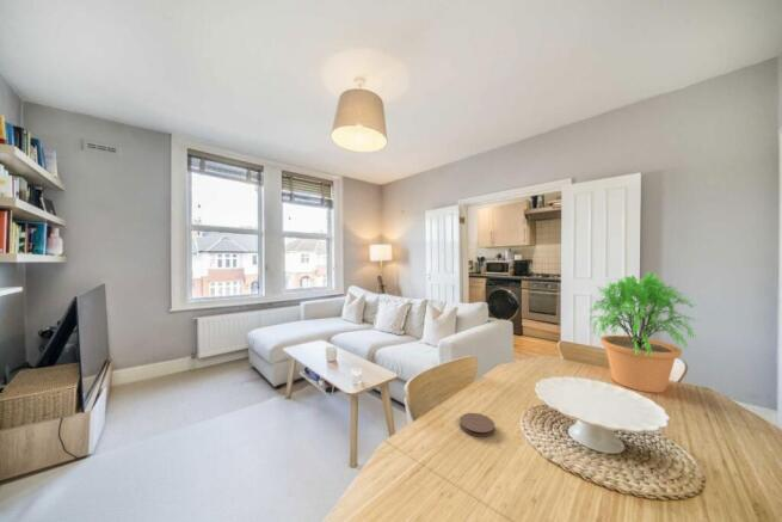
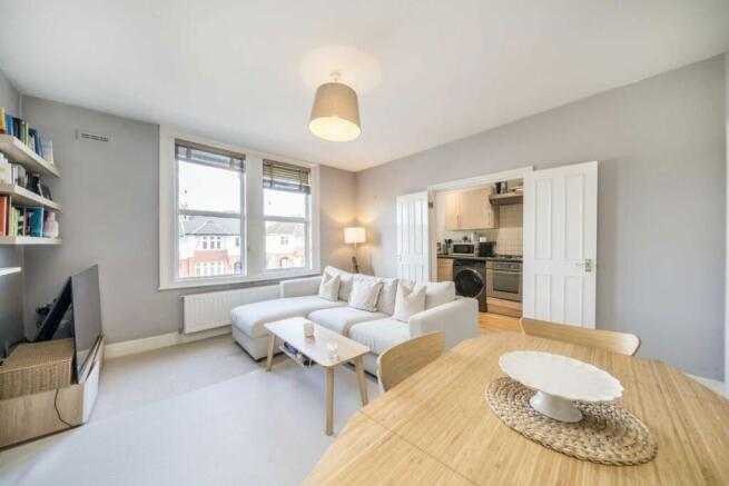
- coaster (476, 424)
- potted plant (638, 326)
